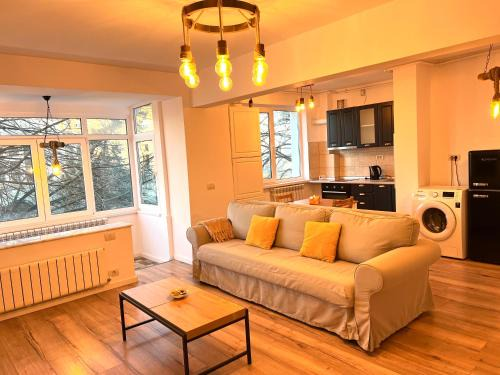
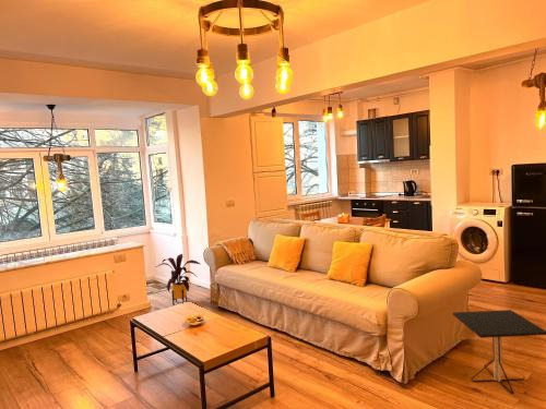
+ side table (497, 350)
+ house plant (176, 279)
